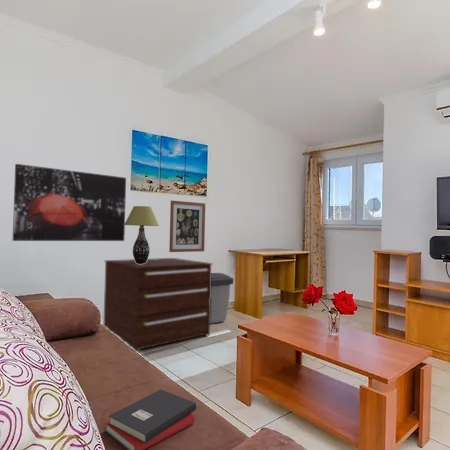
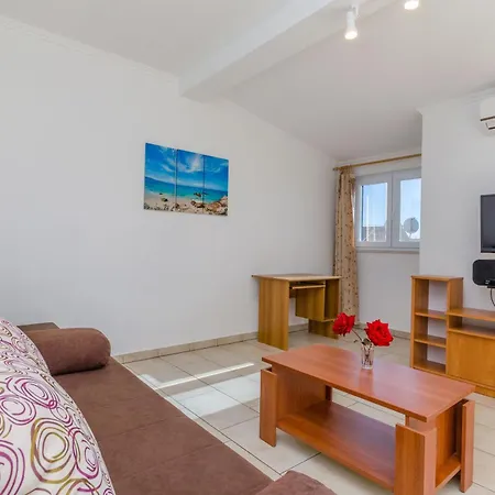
- wall art (74, 206)
- wall art (188, 226)
- dresser (157, 297)
- table lamp (141, 234)
- hardback book (153, 417)
- trash can (211, 296)
